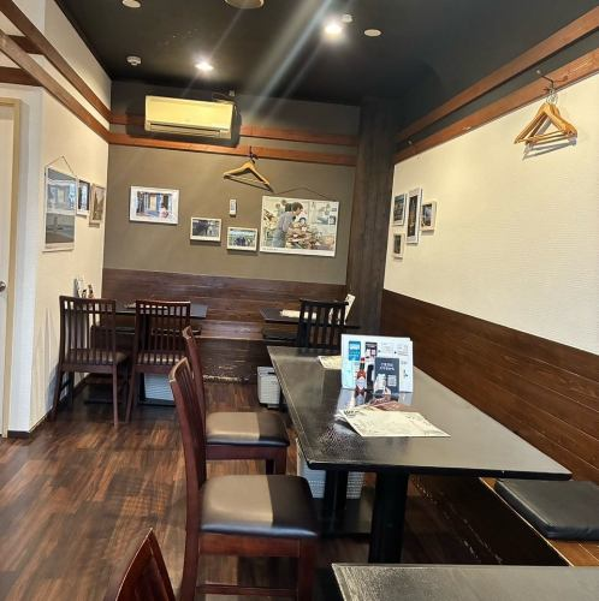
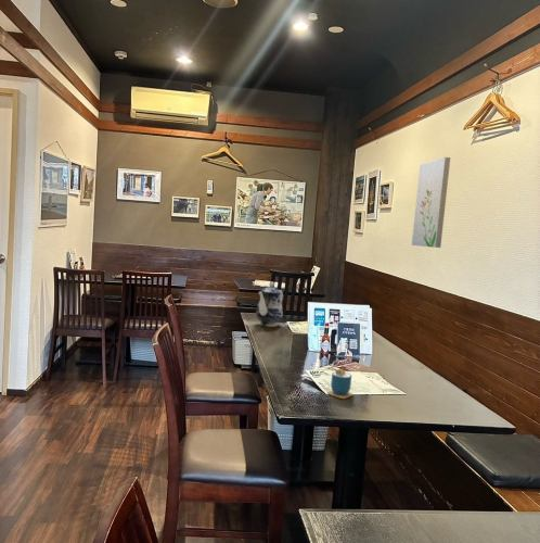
+ teapot (270, 303)
+ cup (342, 377)
+ wall art (429, 204)
